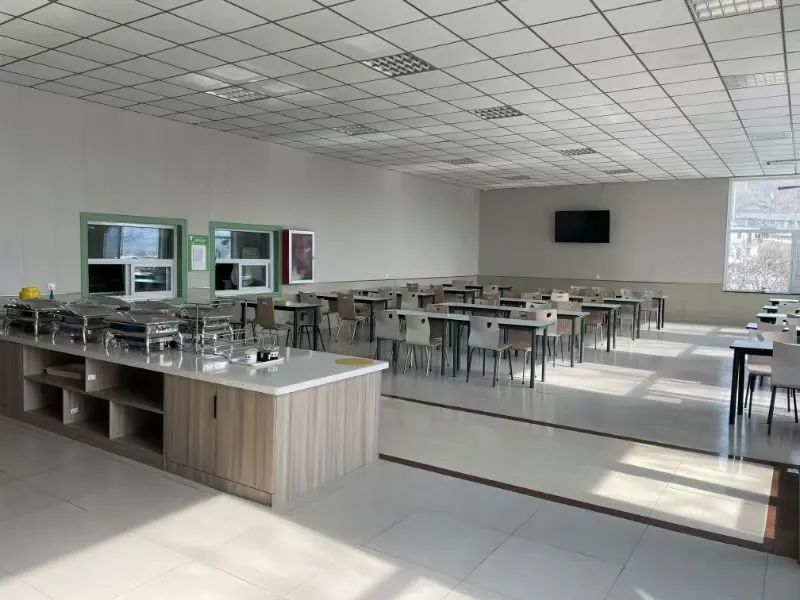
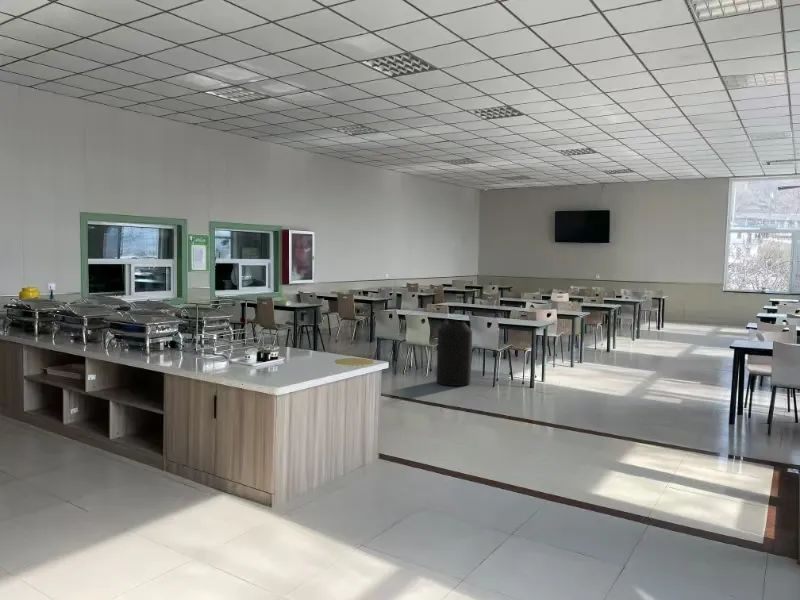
+ trash can (454, 352)
